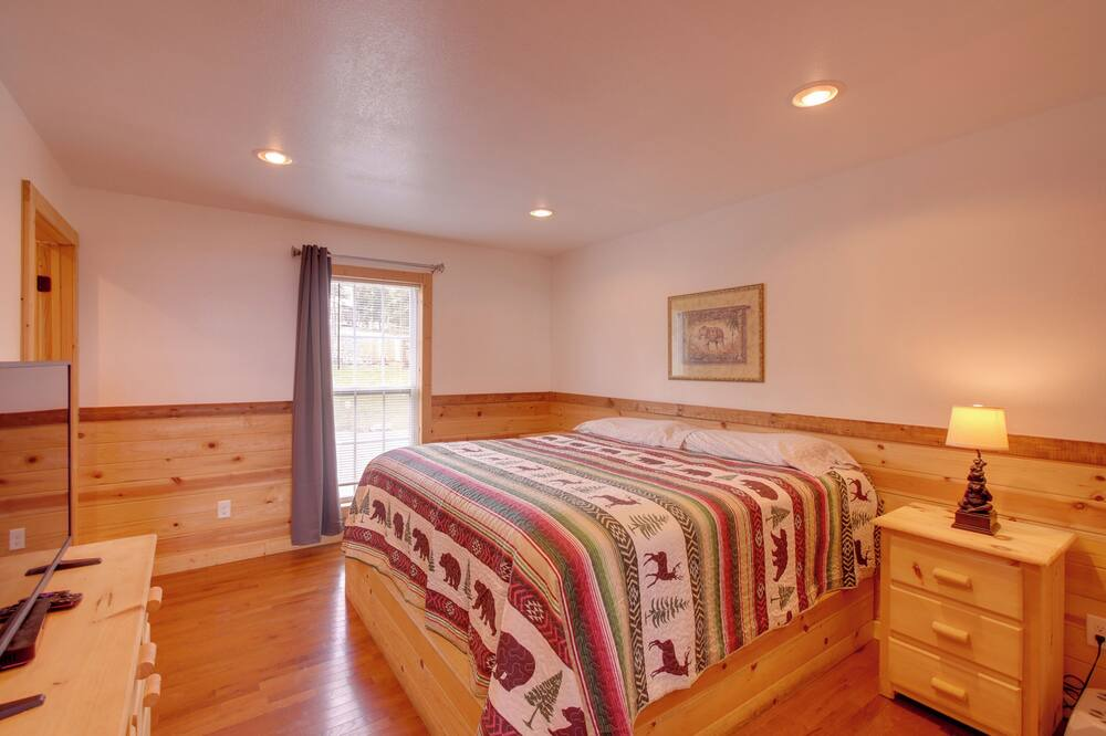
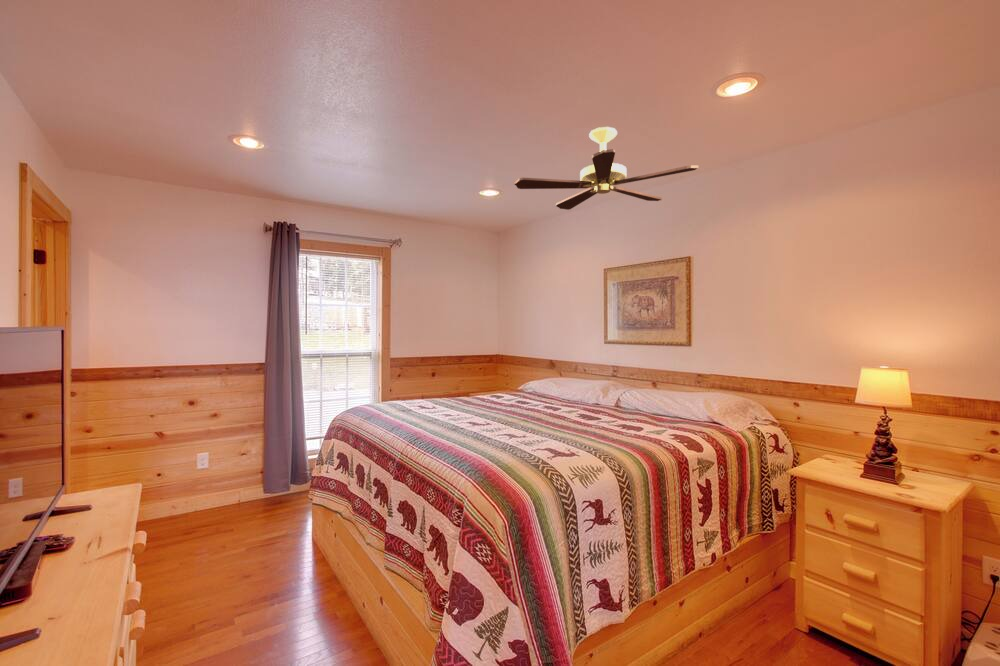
+ ceiling fan (601, 159)
